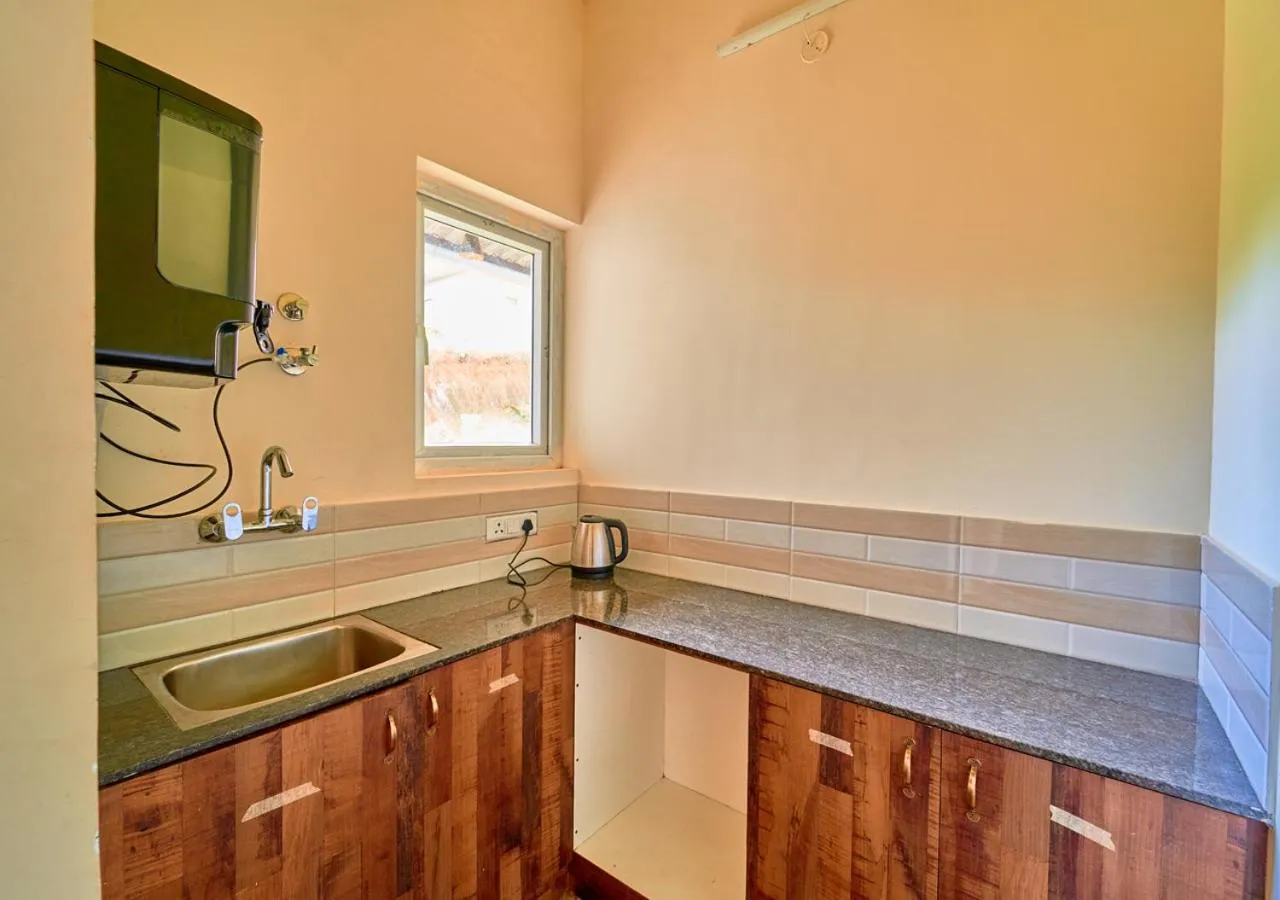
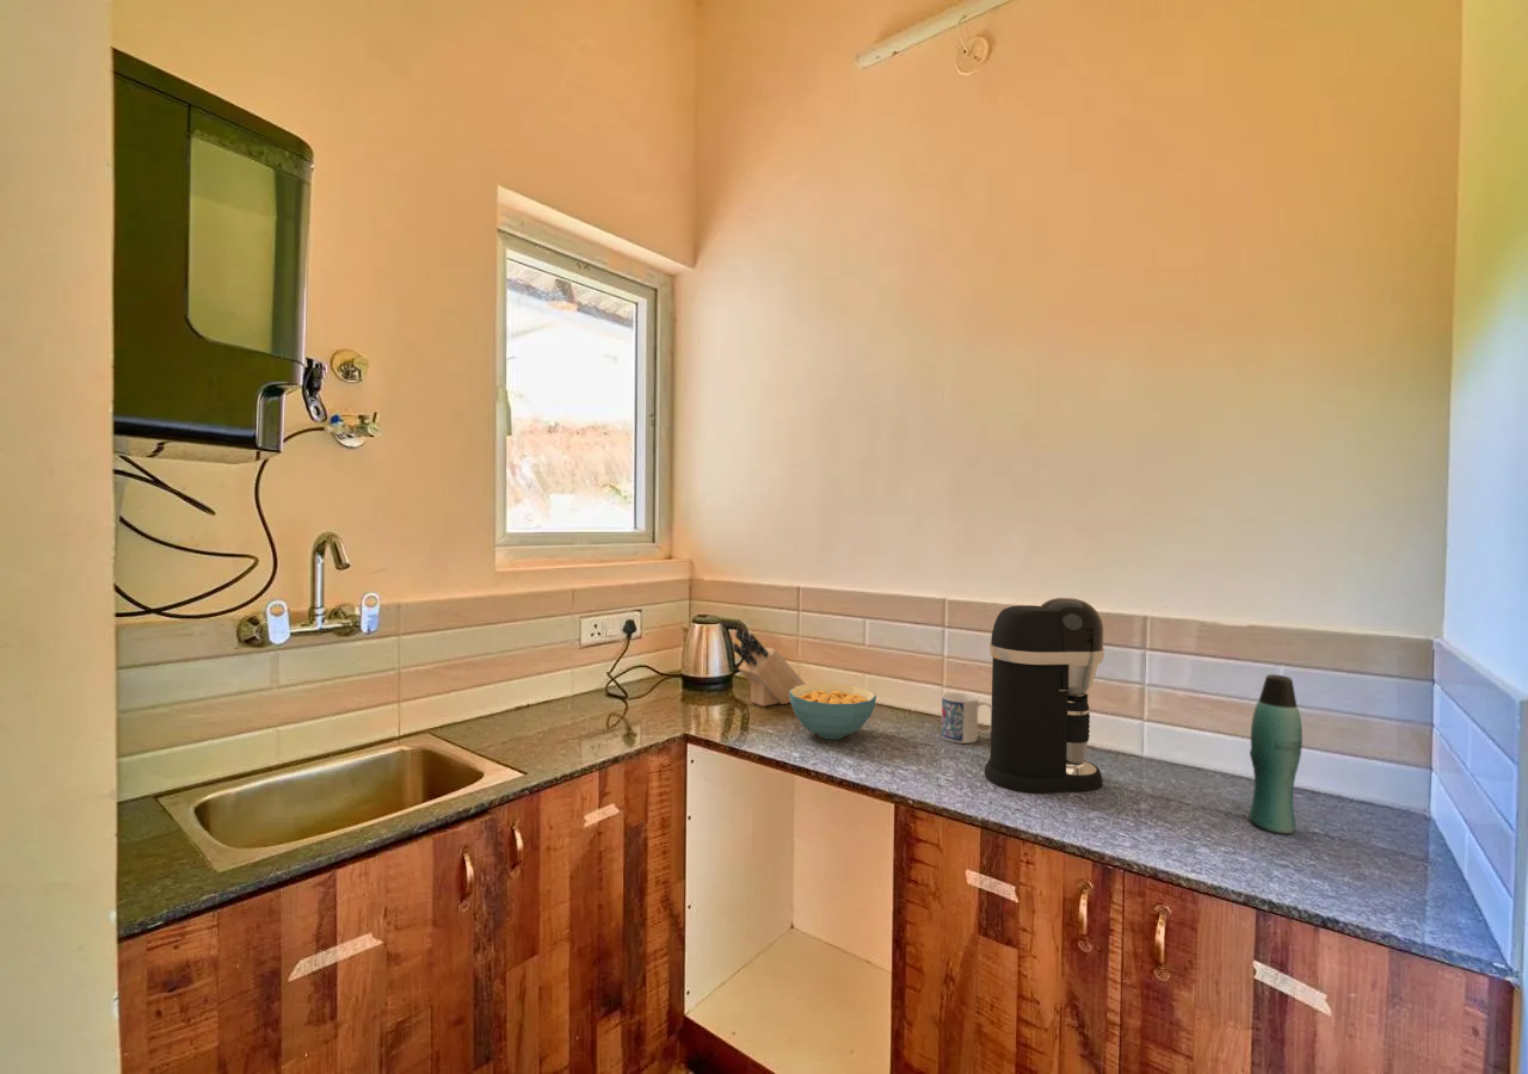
+ coffee maker (1045, 687)
+ knife block (772, 663)
+ bottle (1275, 751)
+ cereal bowl (831, 714)
+ mug (967, 717)
